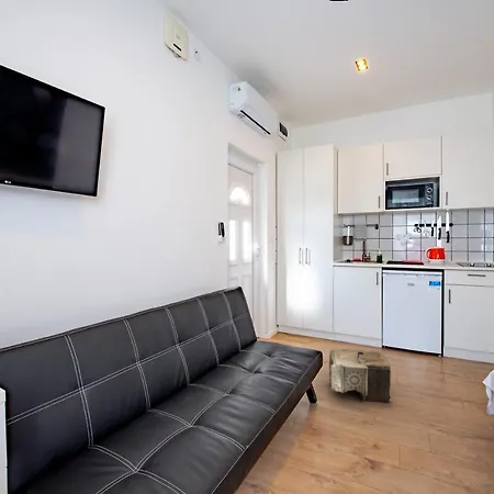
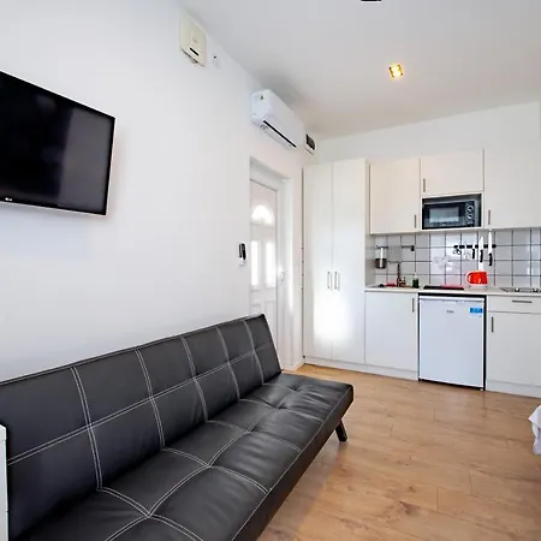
- pouf (357, 374)
